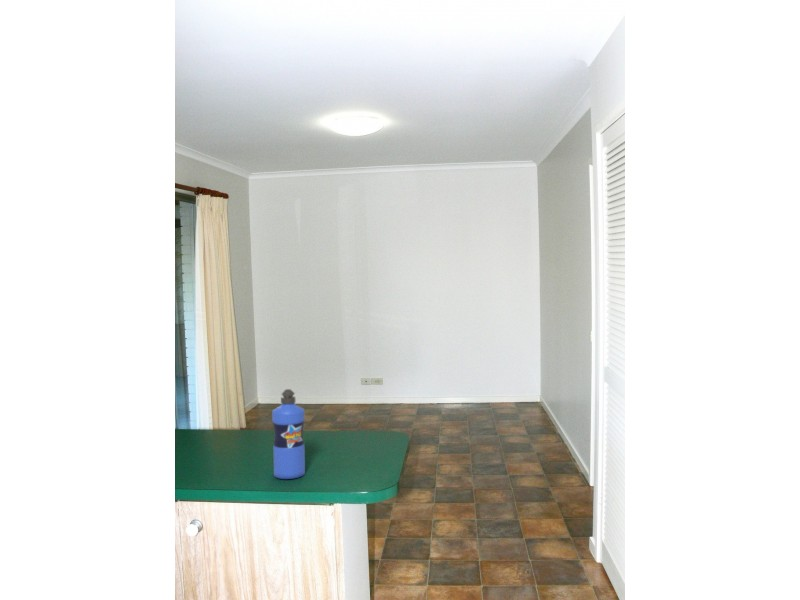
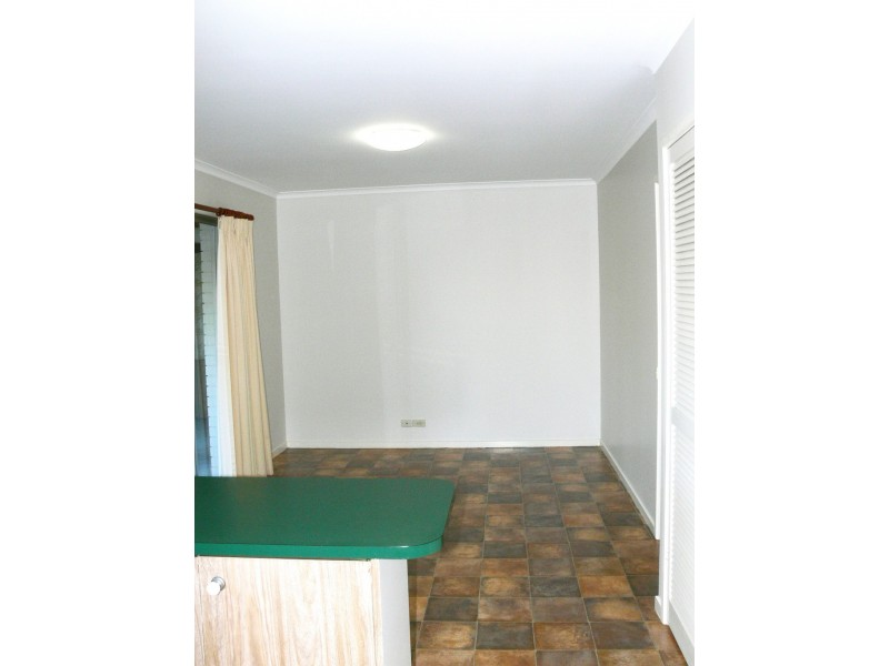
- water bottle (288, 432)
